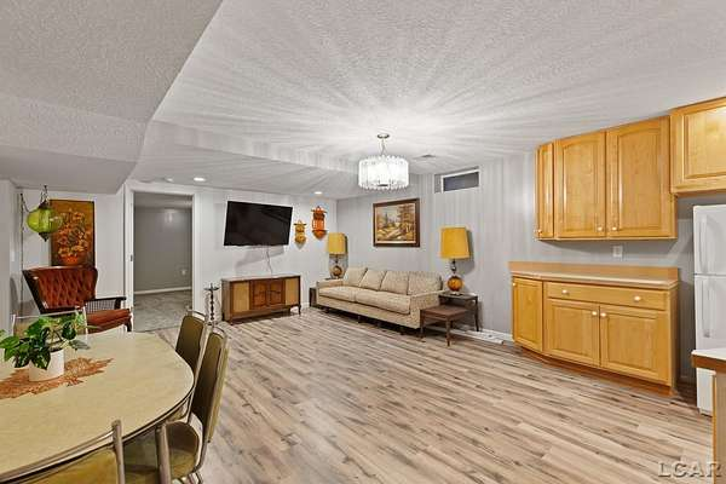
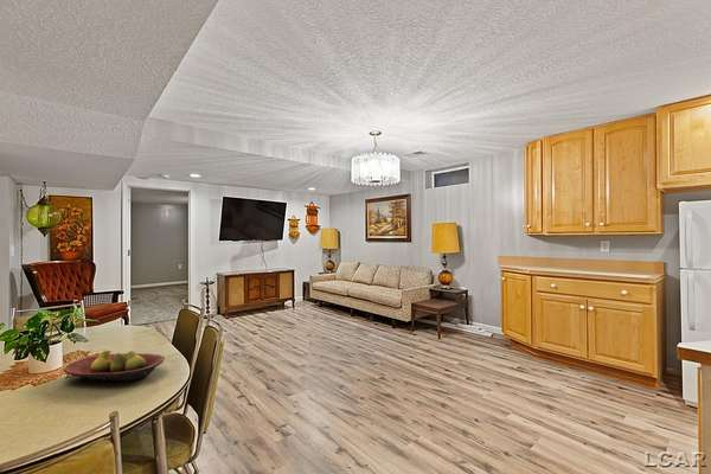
+ fruit bowl (116, 363)
